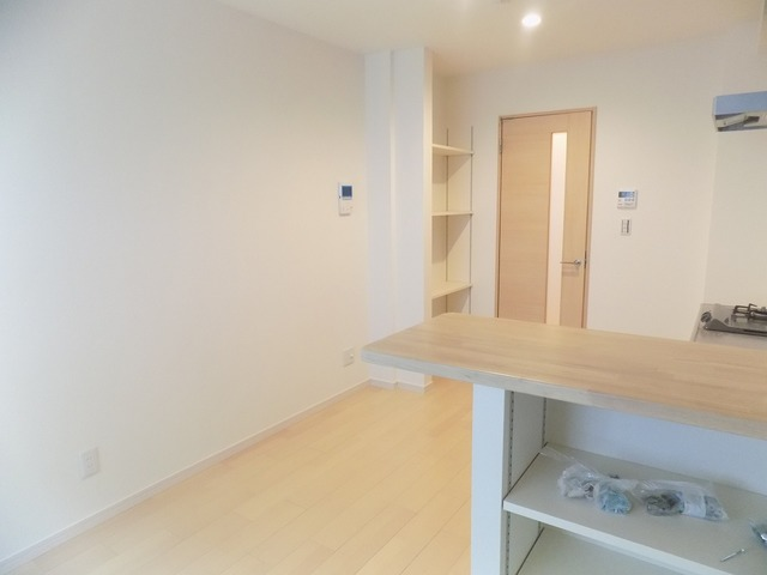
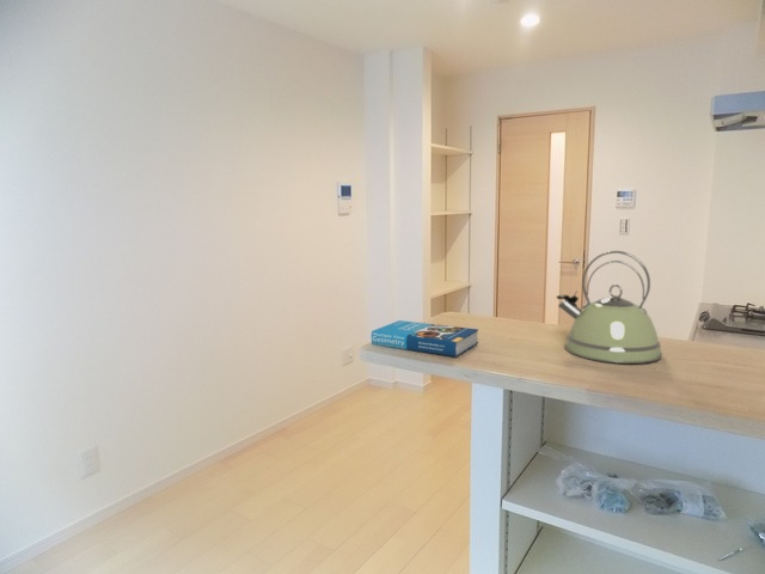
+ kettle (607, 300)
+ book (424, 337)
